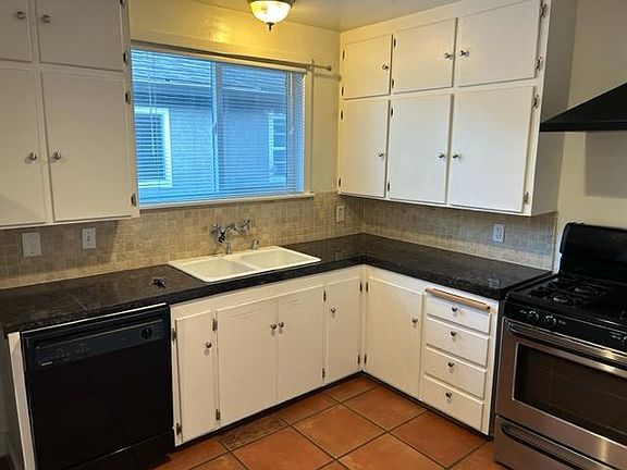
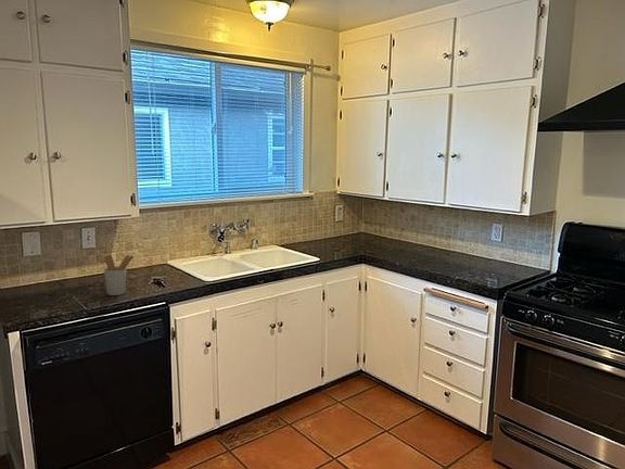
+ utensil holder (119, 274)
